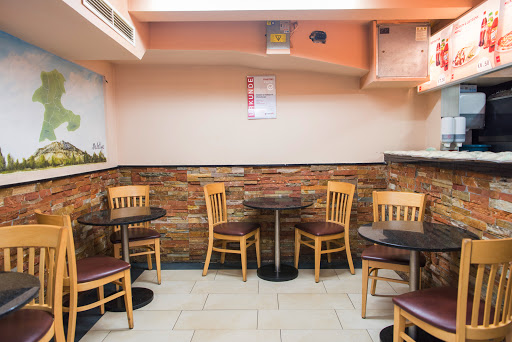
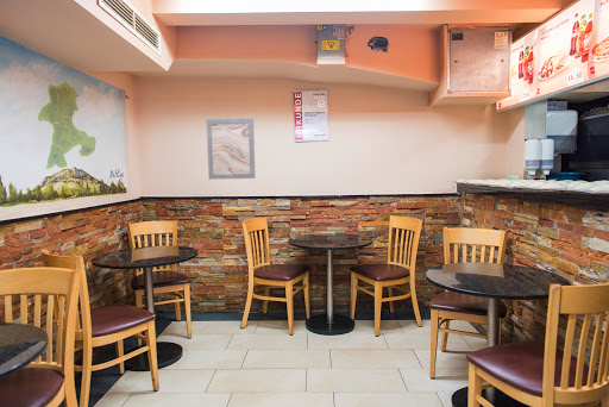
+ wall art (231, 149)
